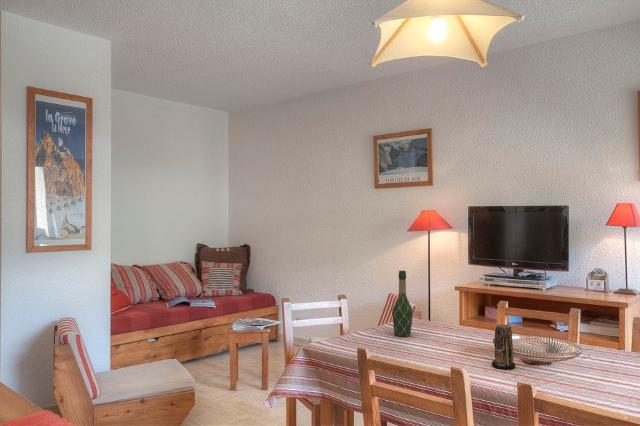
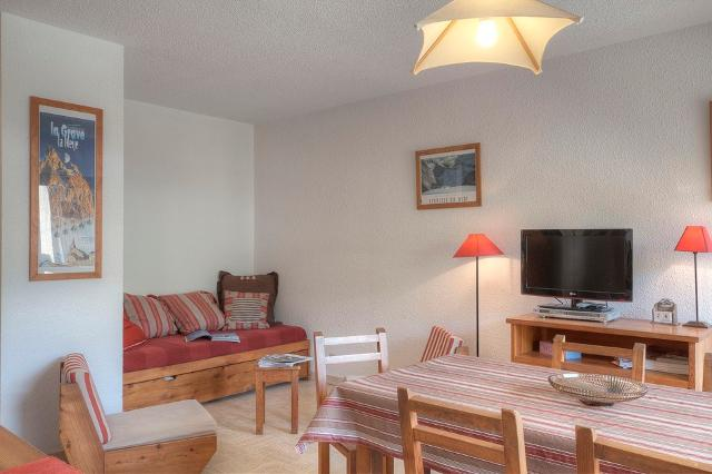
- candle (503, 345)
- wine bottle (402, 302)
